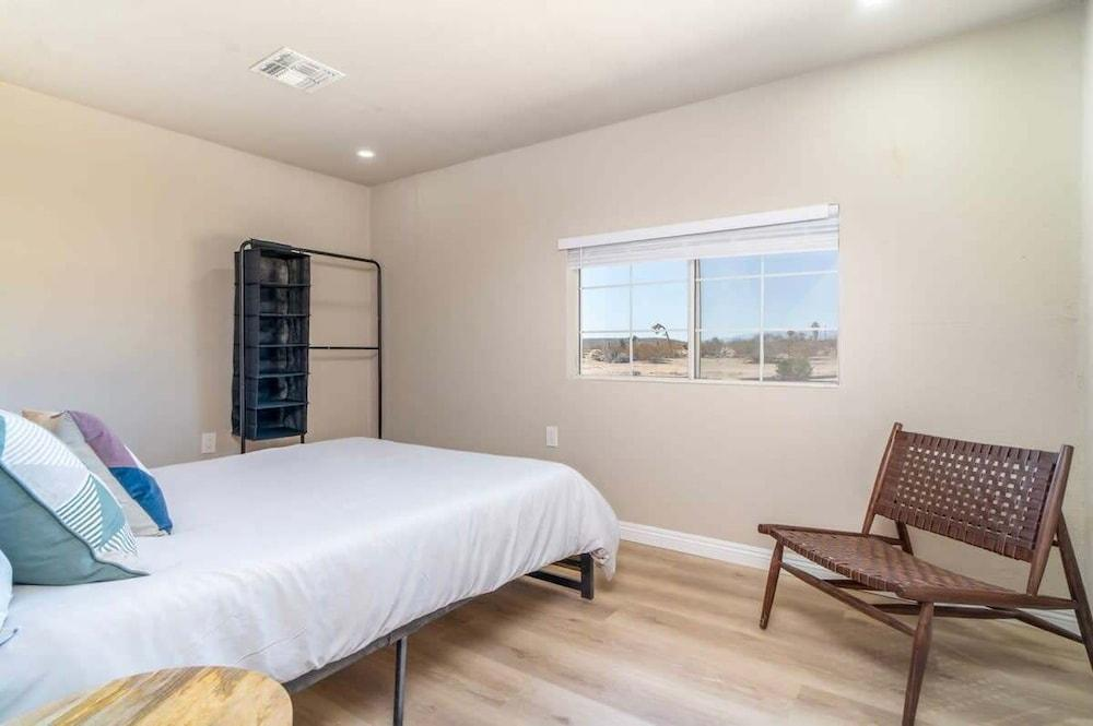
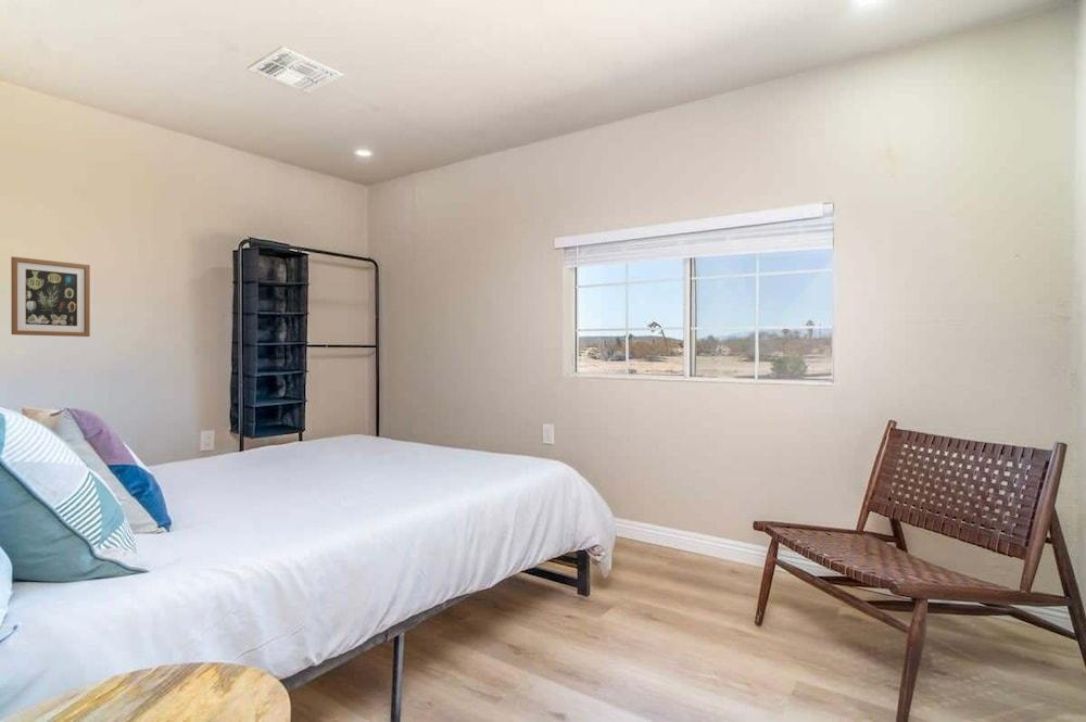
+ wall art (52, 297)
